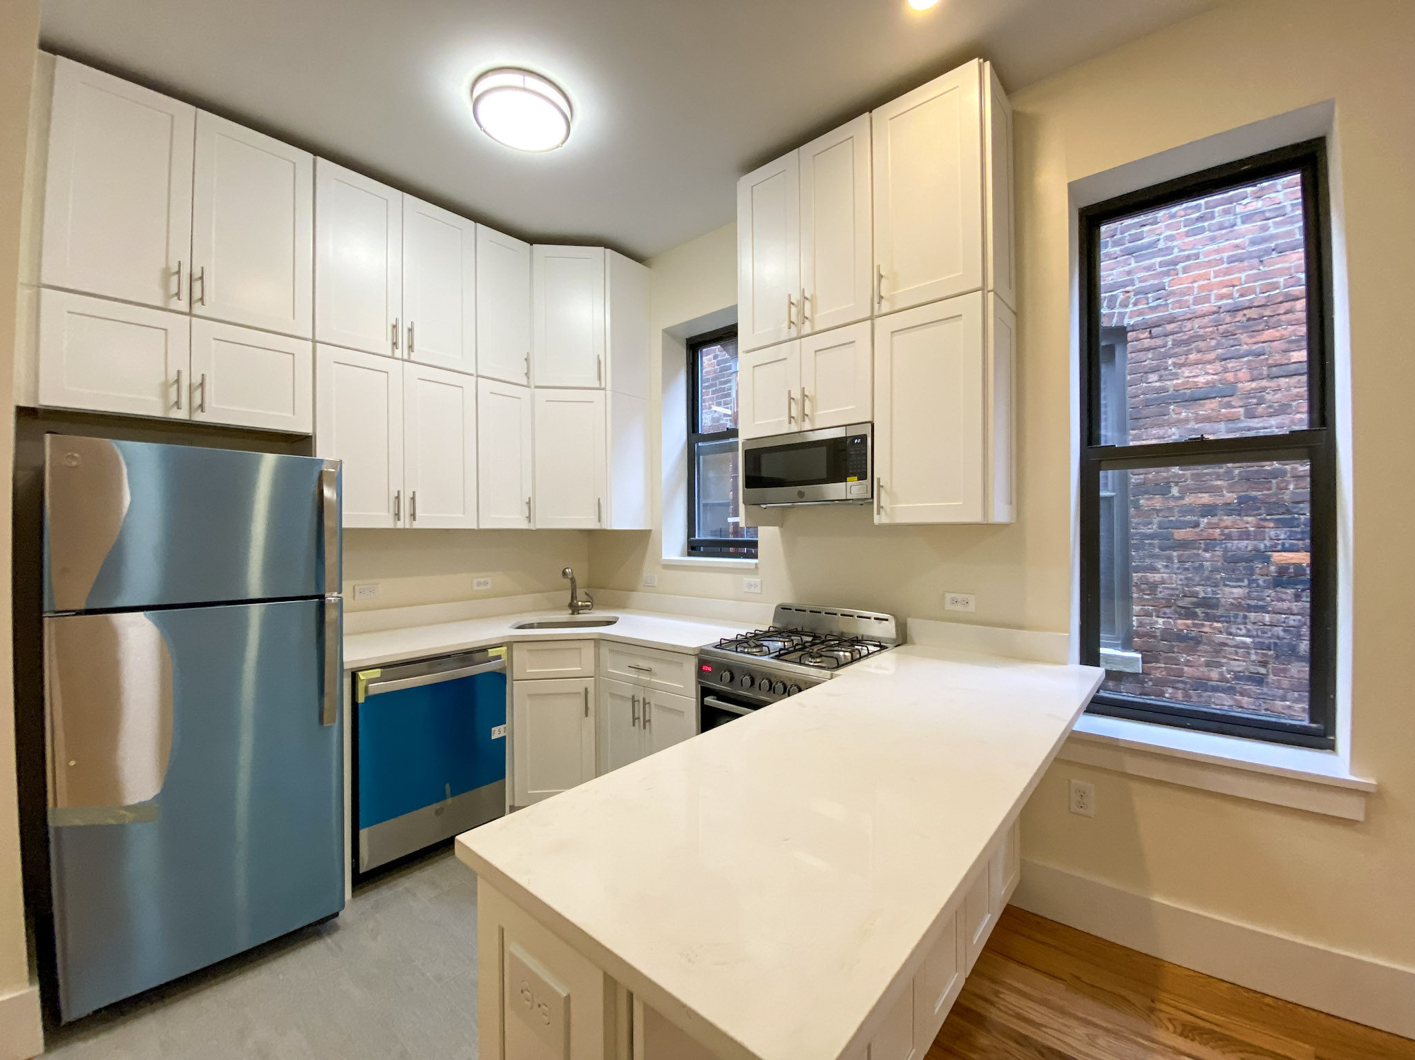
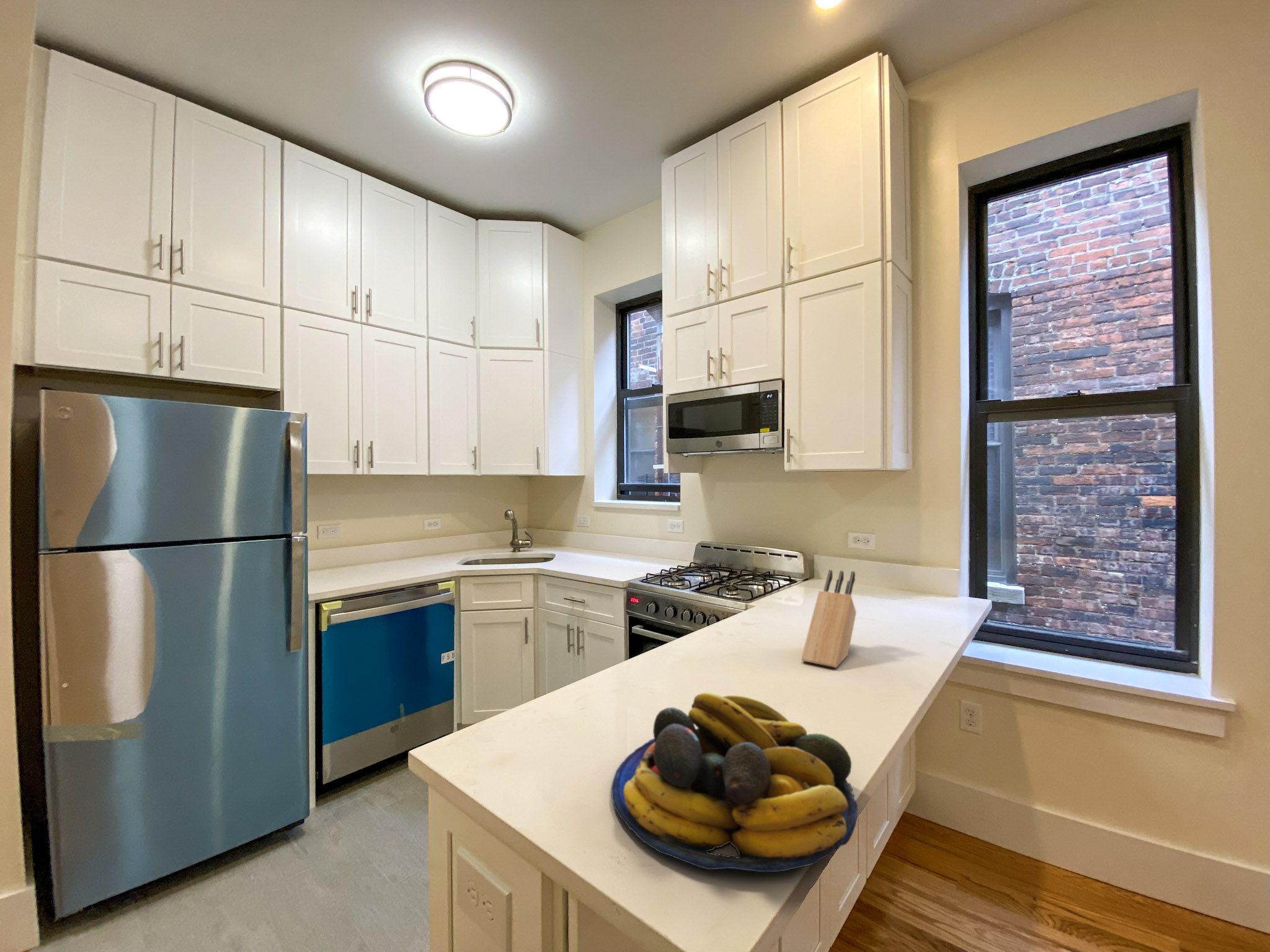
+ fruit bowl (729, 746)
+ knife block (832, 613)
